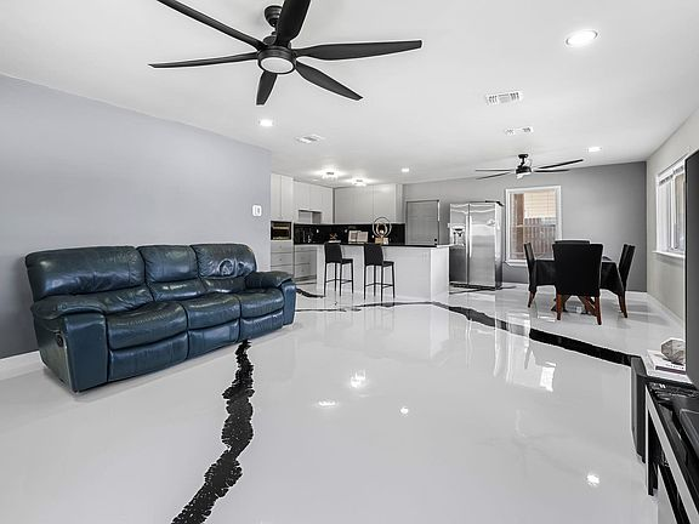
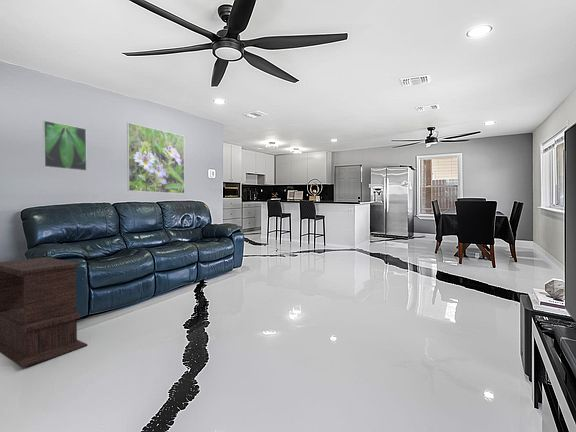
+ side table (36, 304)
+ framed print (158, 161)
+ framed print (65, 147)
